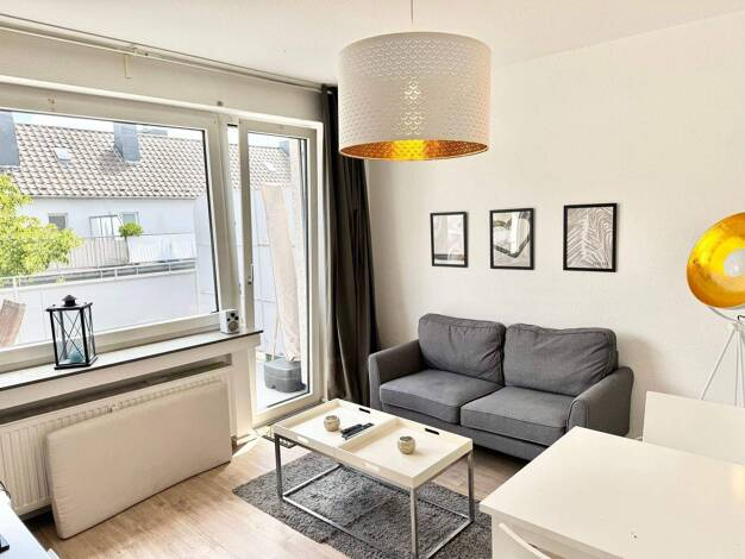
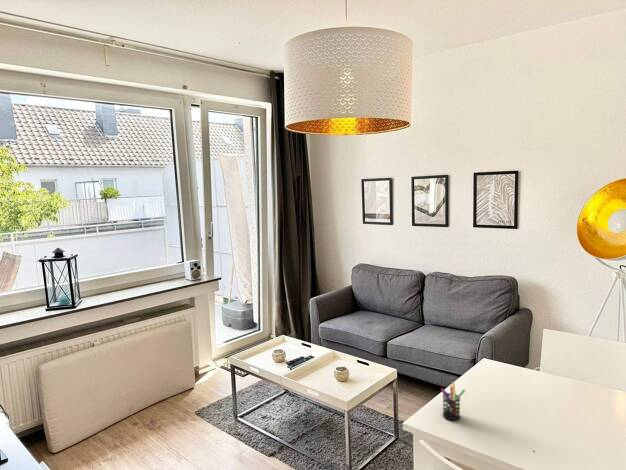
+ pen holder (453, 400)
